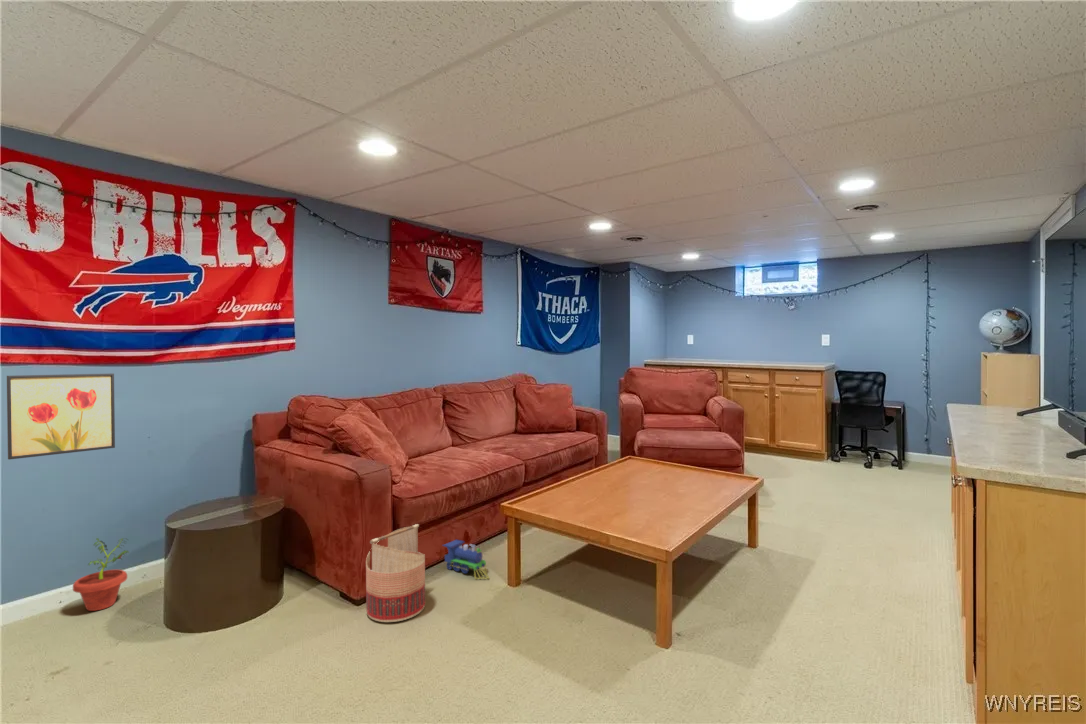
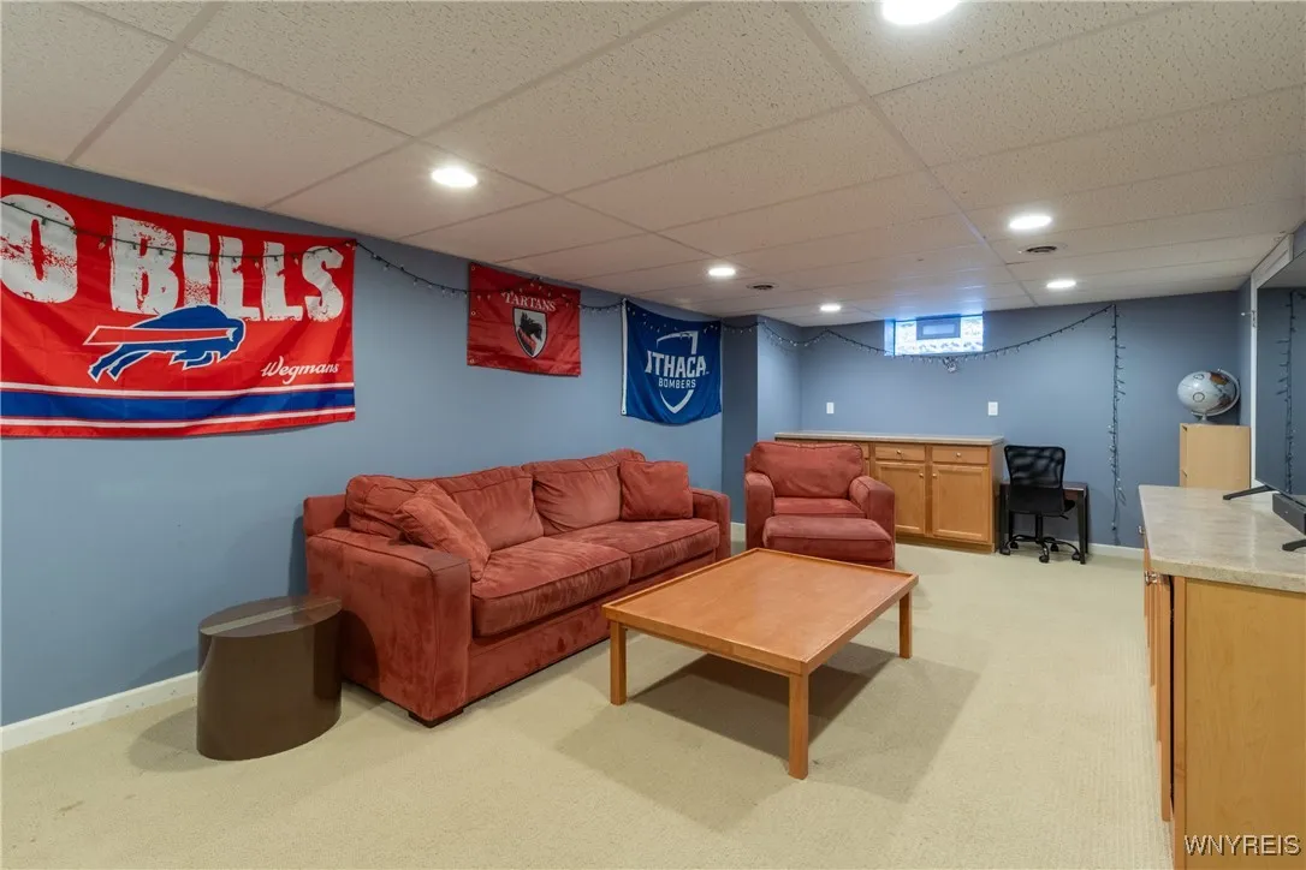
- basket (396, 570)
- potted plant (102, 572)
- wall art (63, 413)
- toy train (469, 557)
